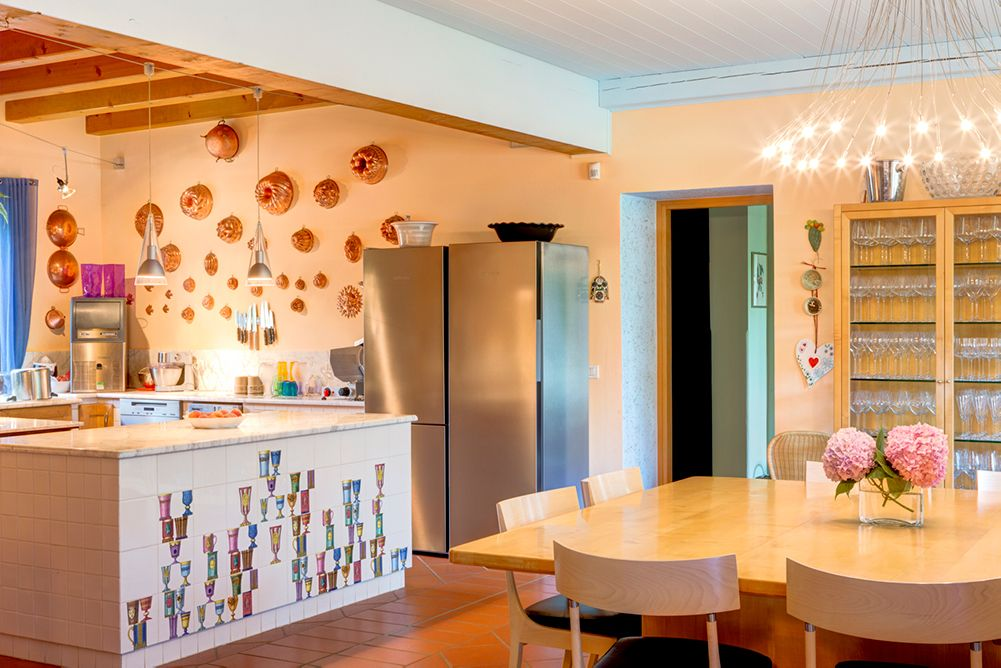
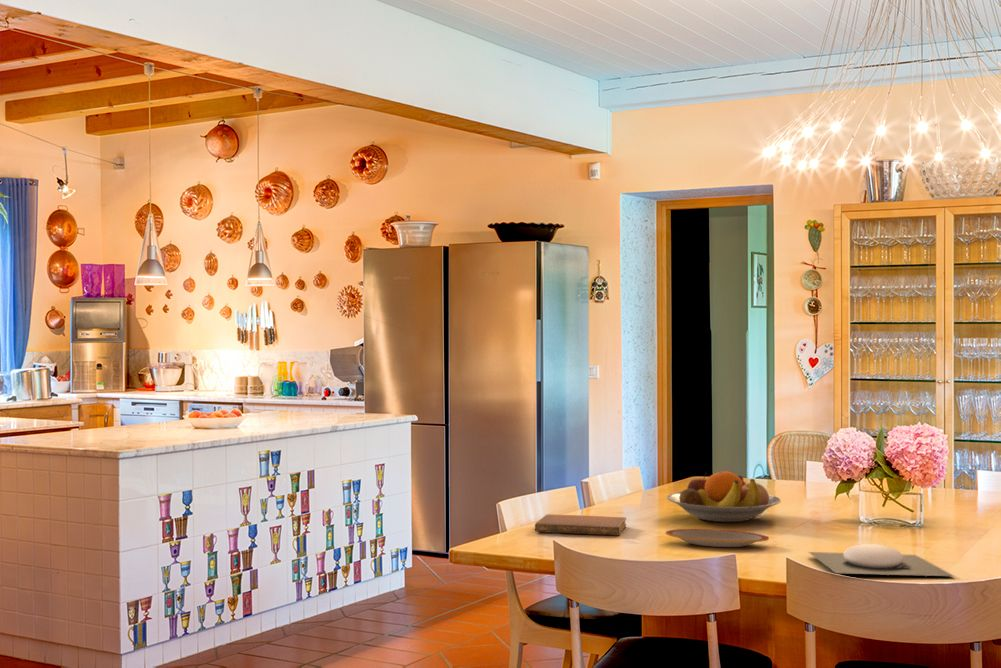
+ plate (716, 539)
+ fruit bowl (723, 493)
+ notebook (581, 524)
+ plate (877, 556)
